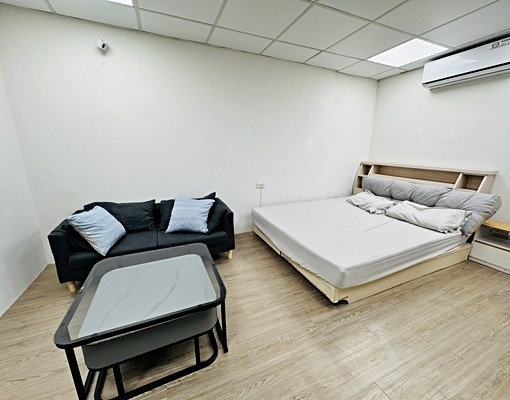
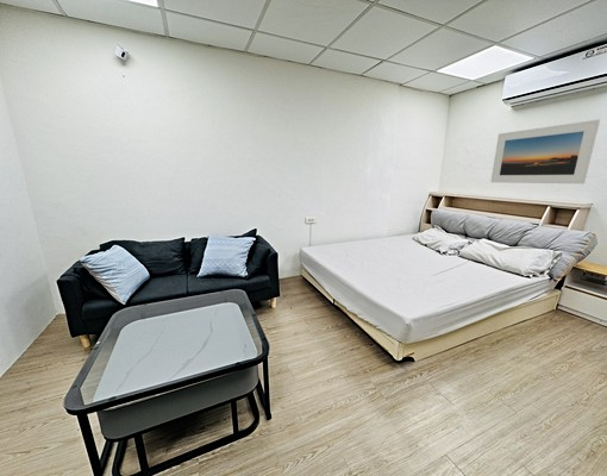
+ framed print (536, 156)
